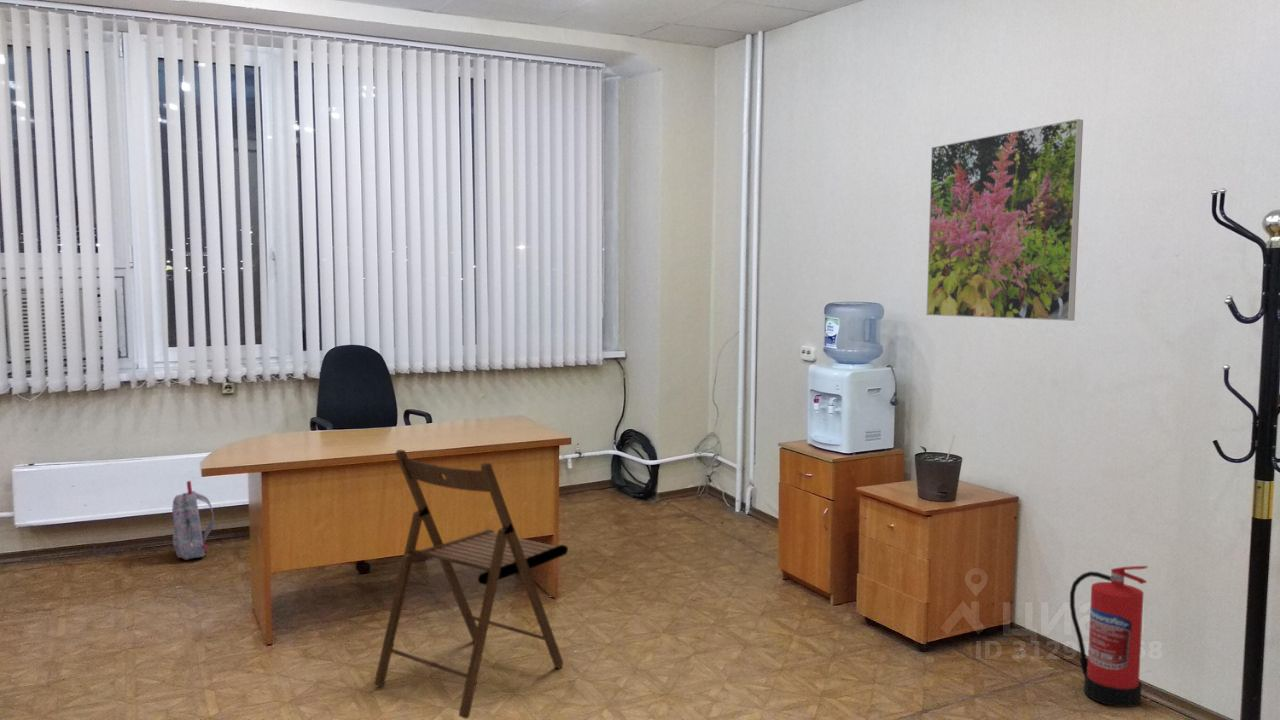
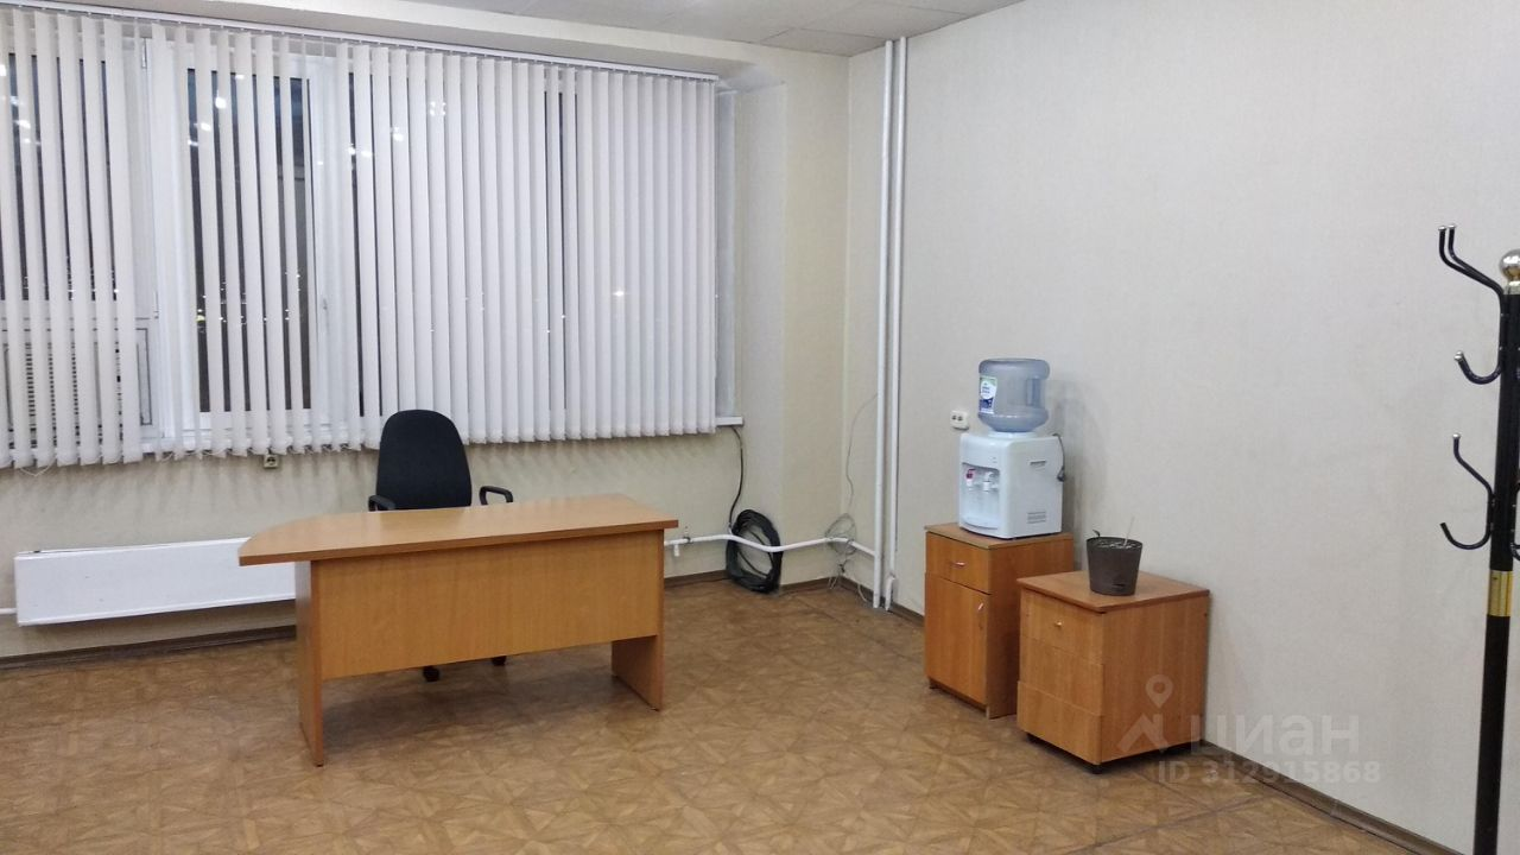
- folding chair (475, 562)
- fire extinguisher (1103, 623)
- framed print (997, 226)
- backpack (193, 518)
